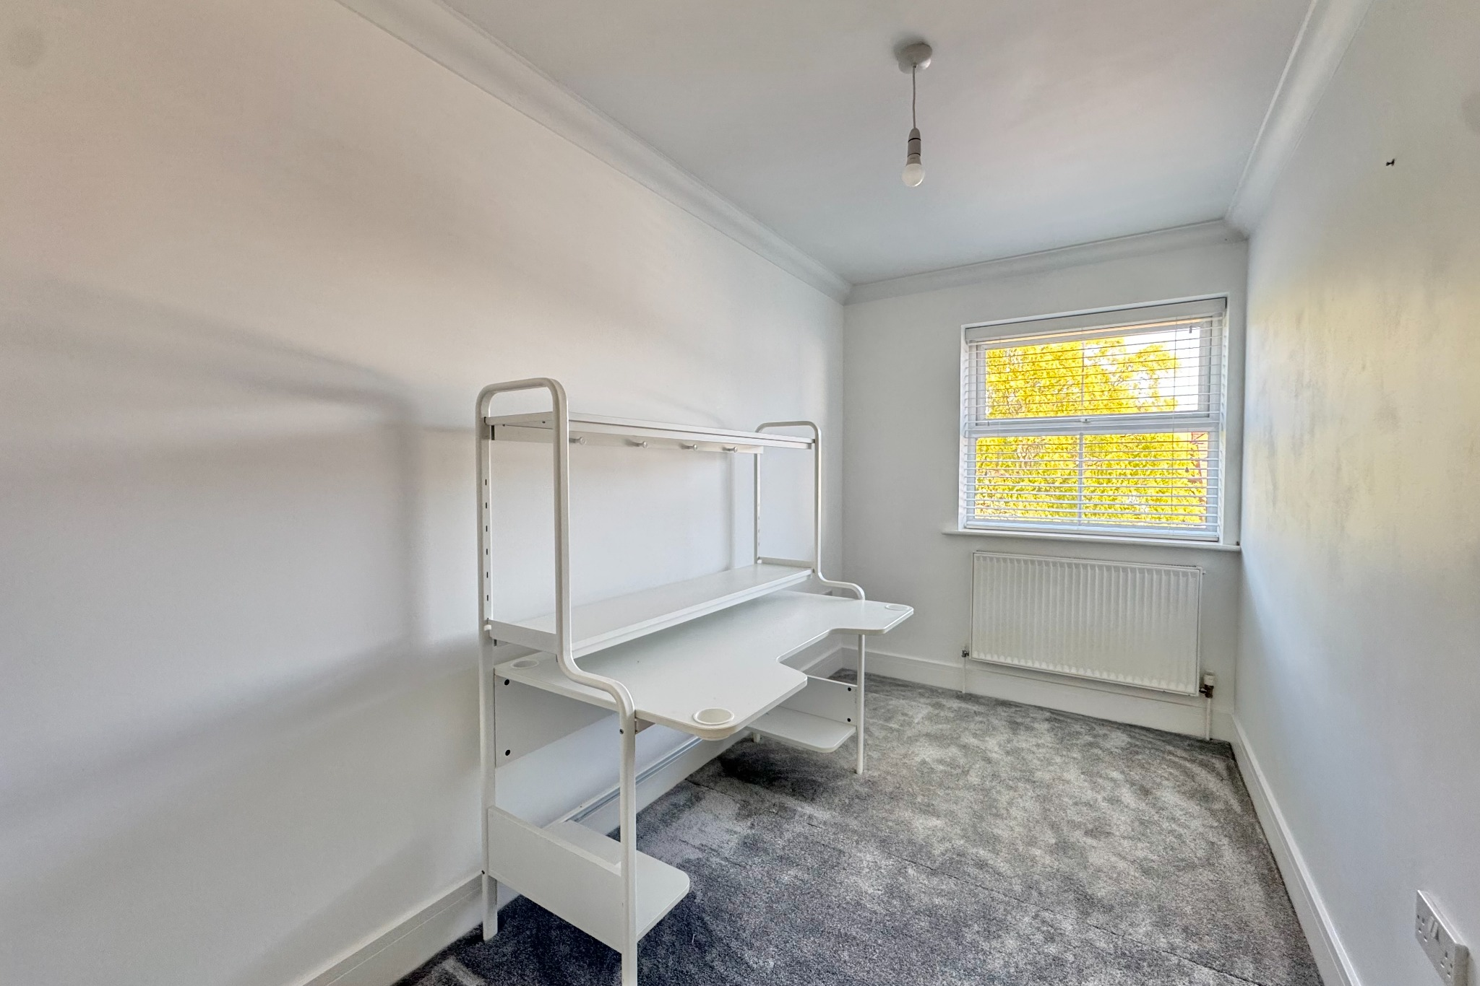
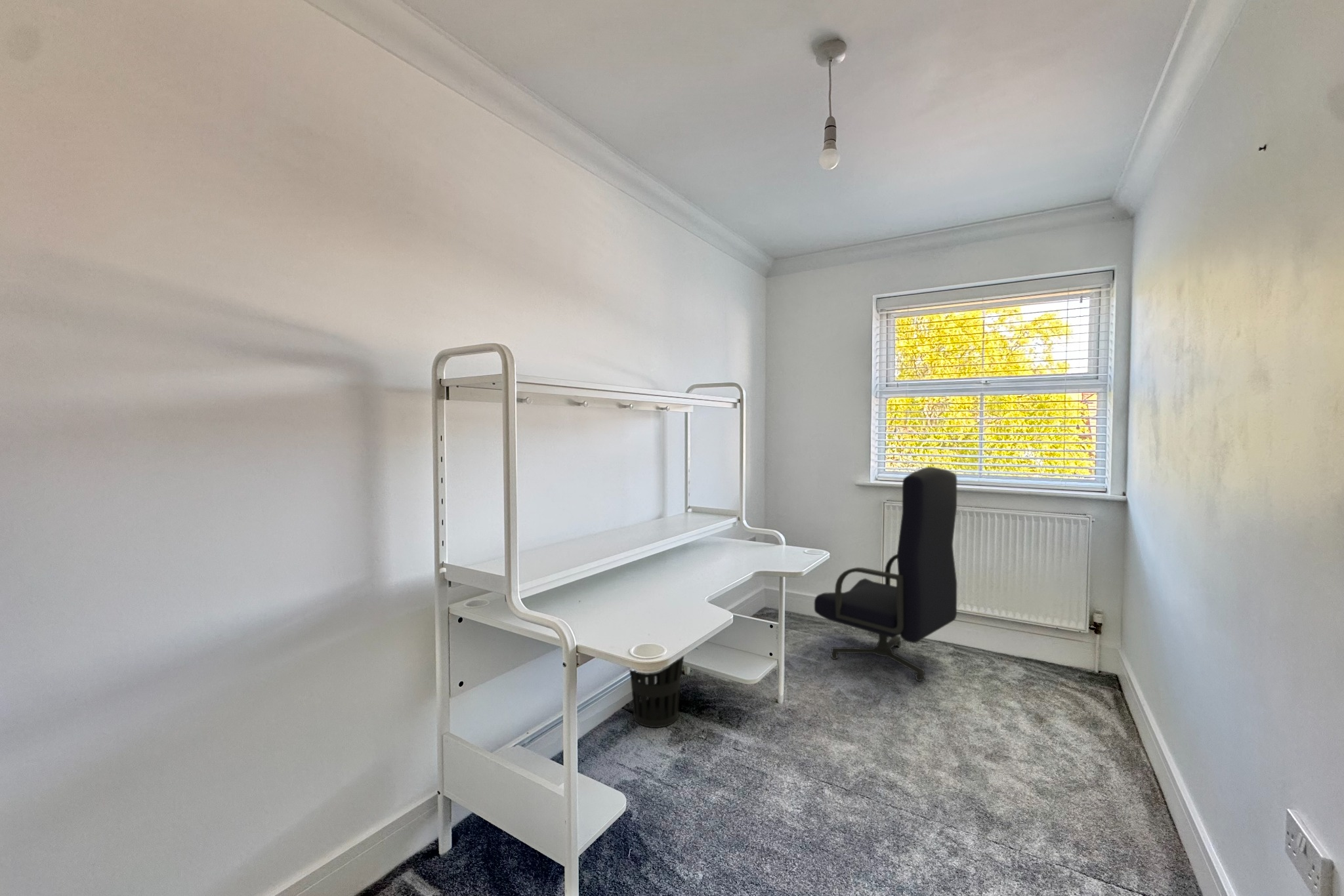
+ office chair (886, 565)
+ wastebasket (656, 682)
